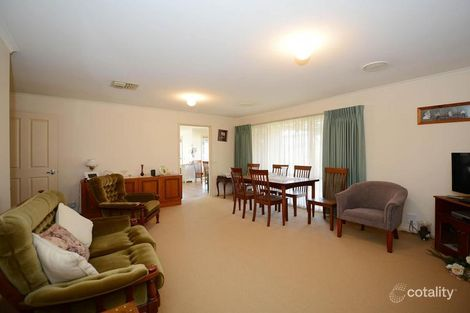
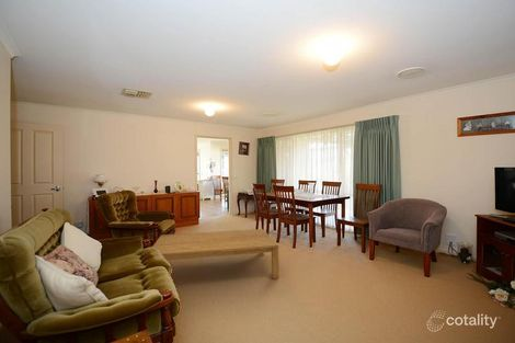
+ coffee table (215, 254)
